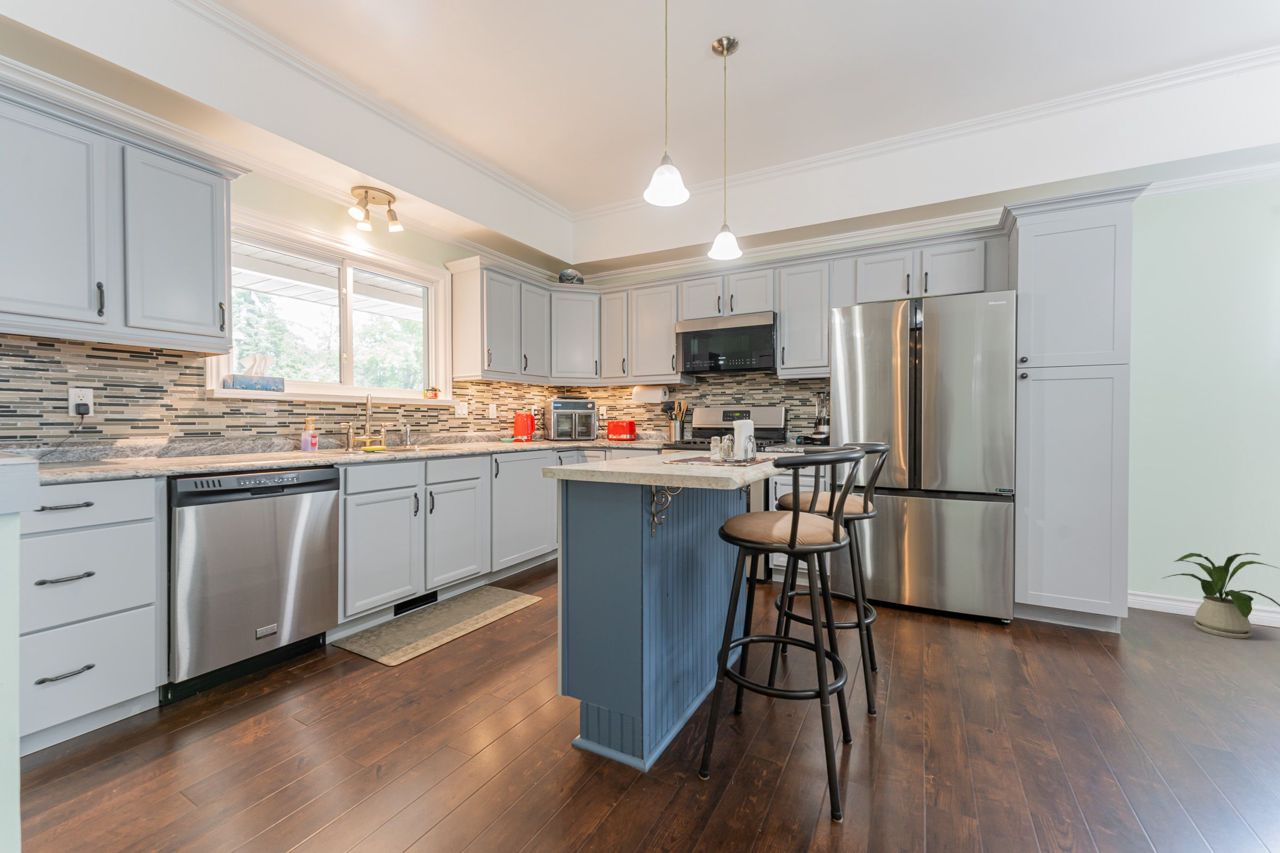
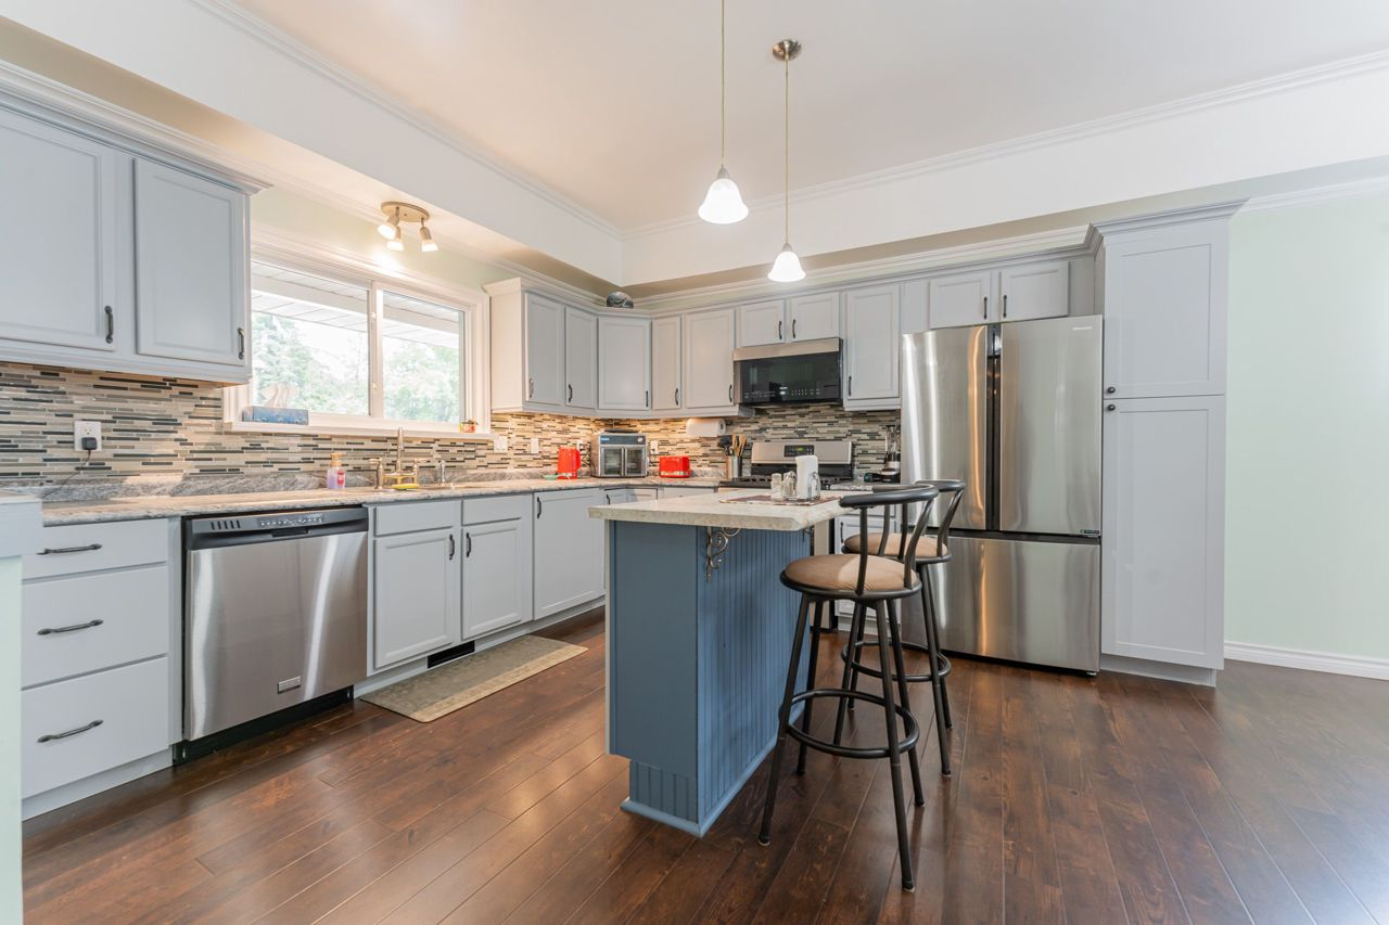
- house plant (1221, 587)
